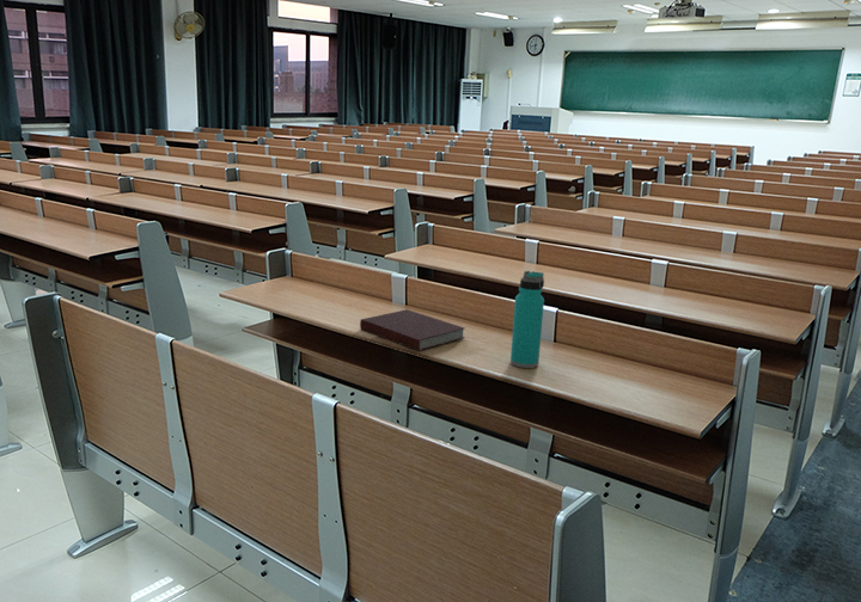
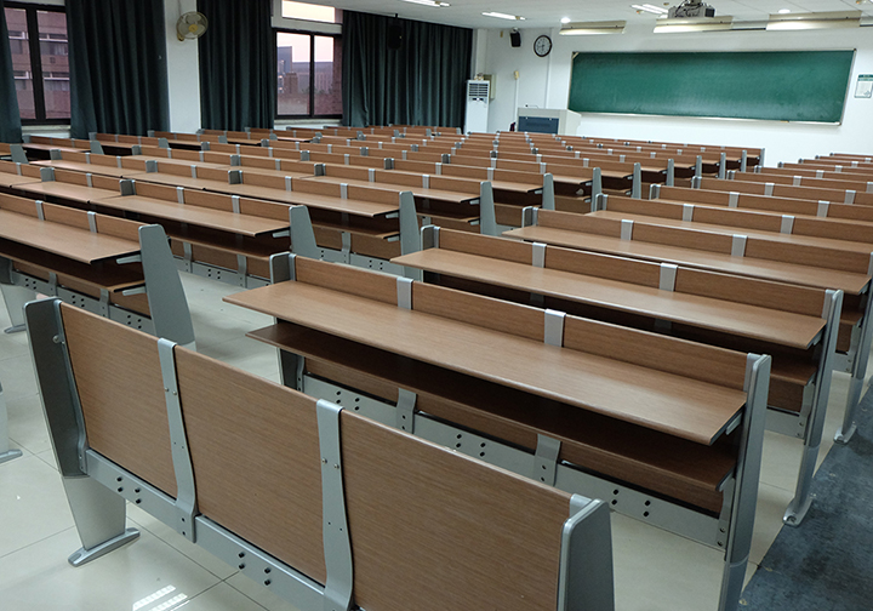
- water bottle (527, 318)
- notebook (411, 328)
